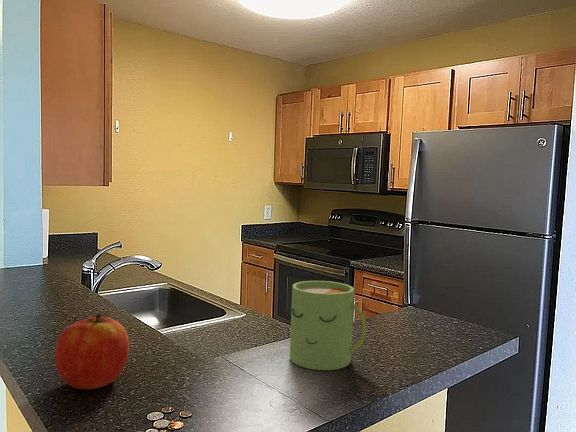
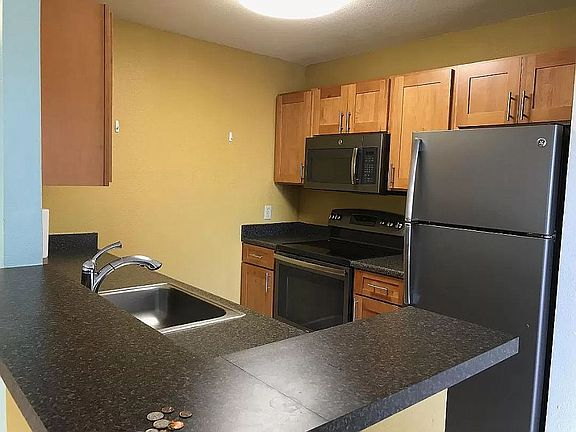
- mug (328, 324)
- apple (92, 347)
